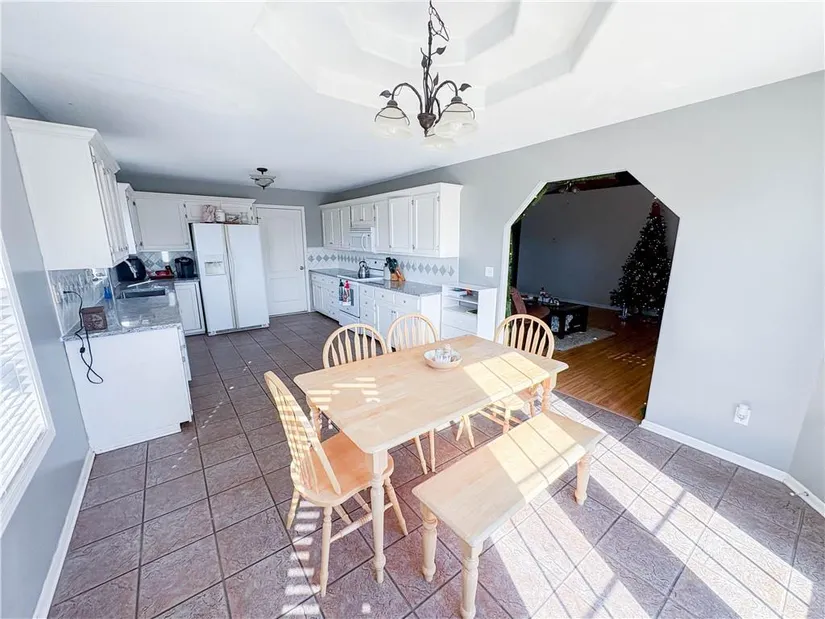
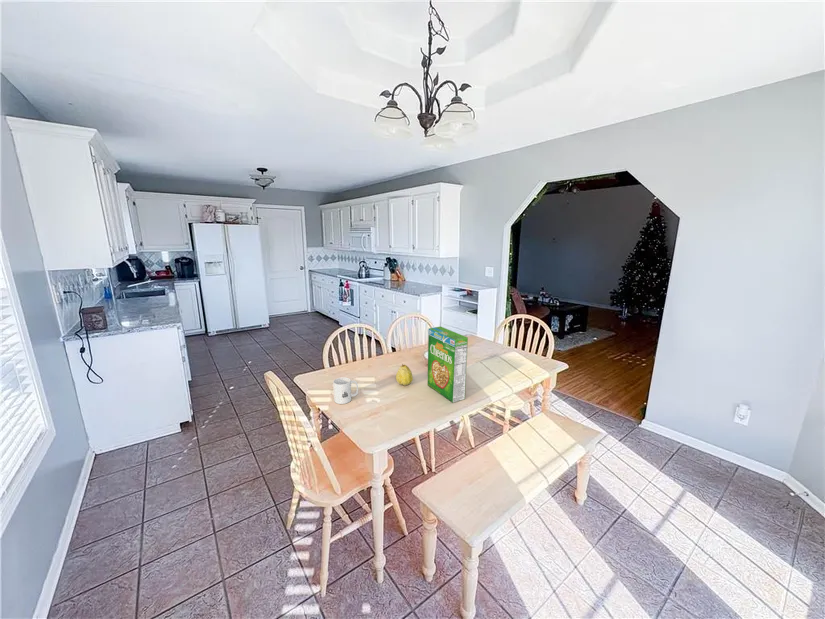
+ mug (346, 389)
+ fruit (404, 373)
+ cereal box (446, 362)
